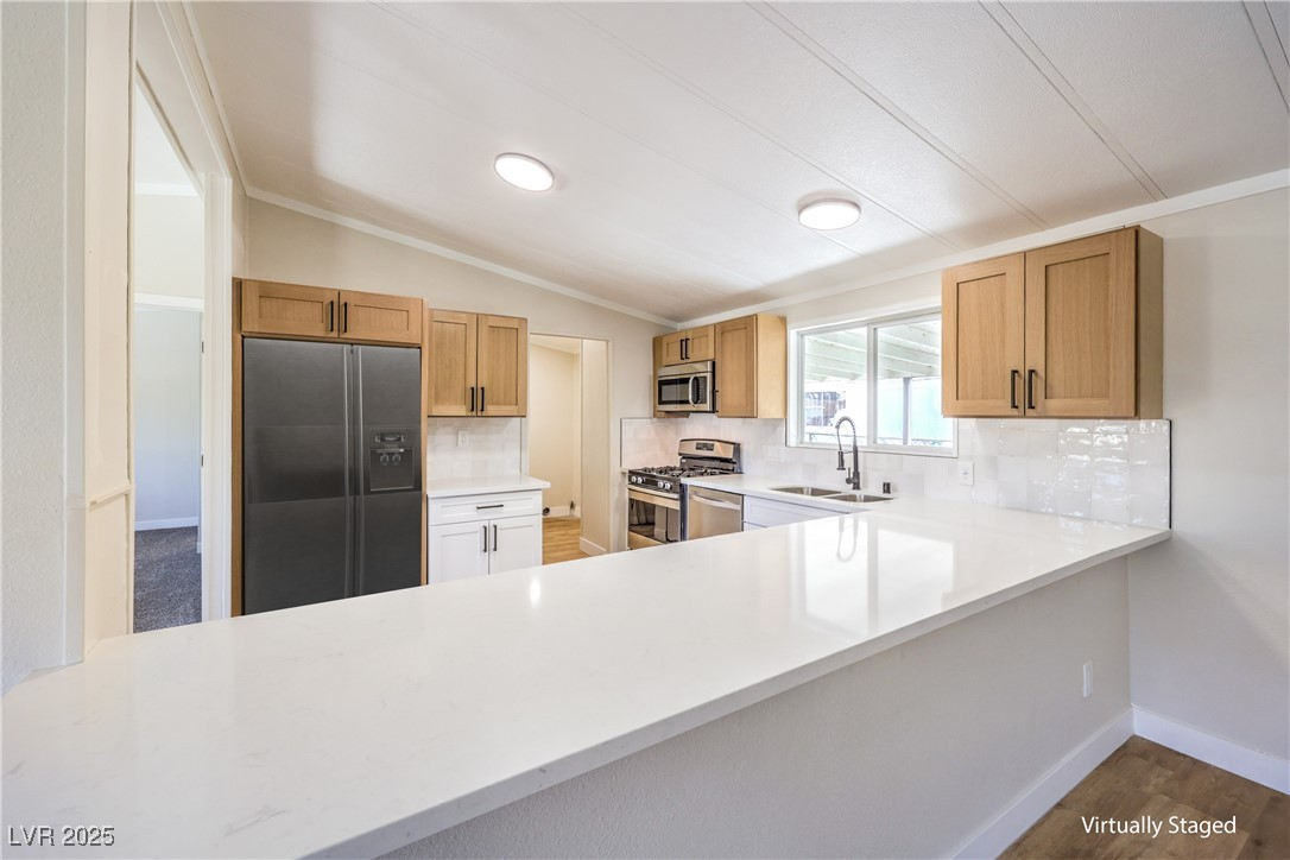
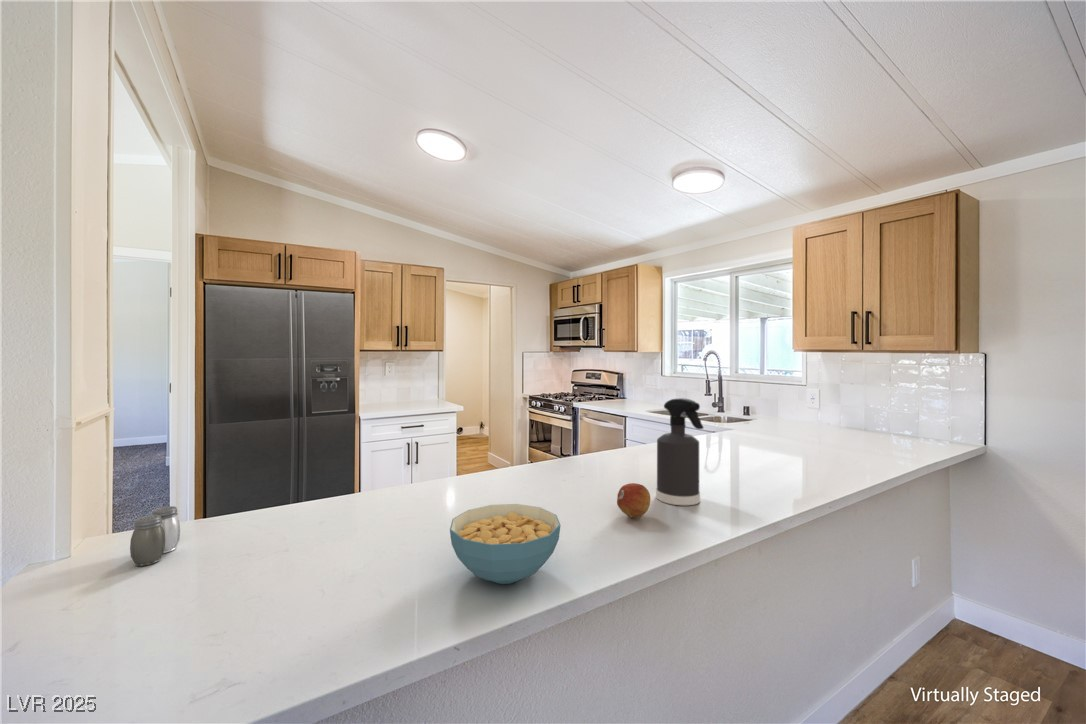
+ spray bottle (680, 448)
+ salt and pepper shaker (156, 534)
+ cereal bowl (505, 548)
+ fruit (633, 500)
